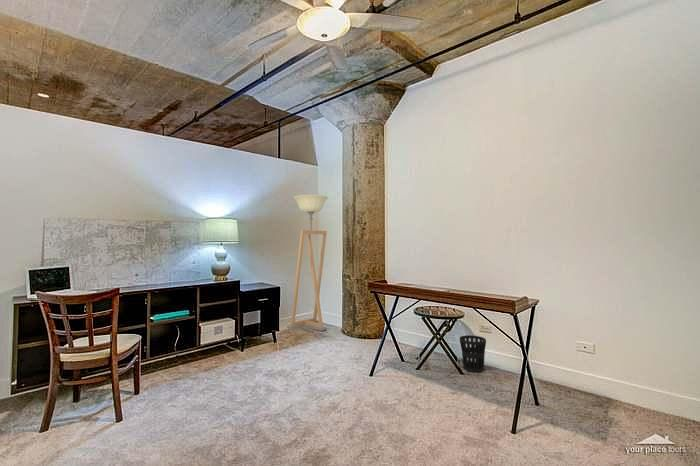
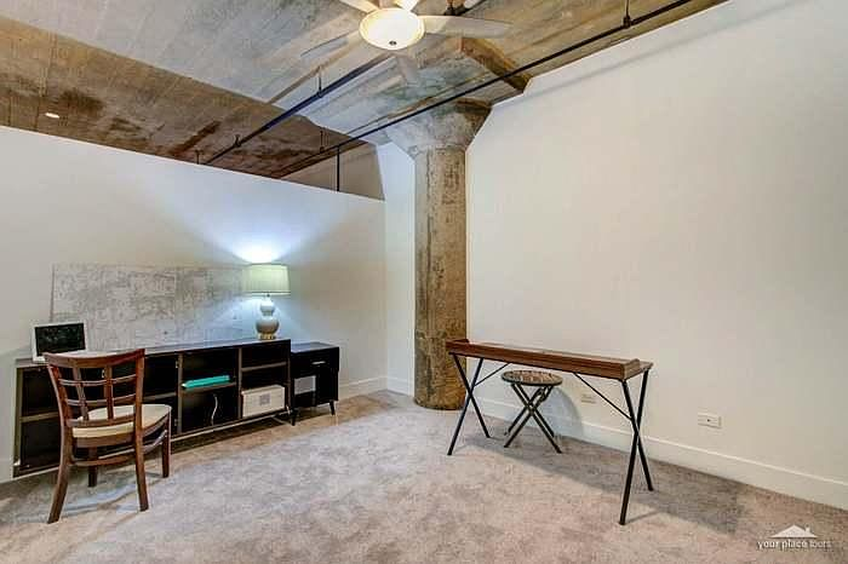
- floor lamp (311, 261)
- wastebasket (473, 353)
